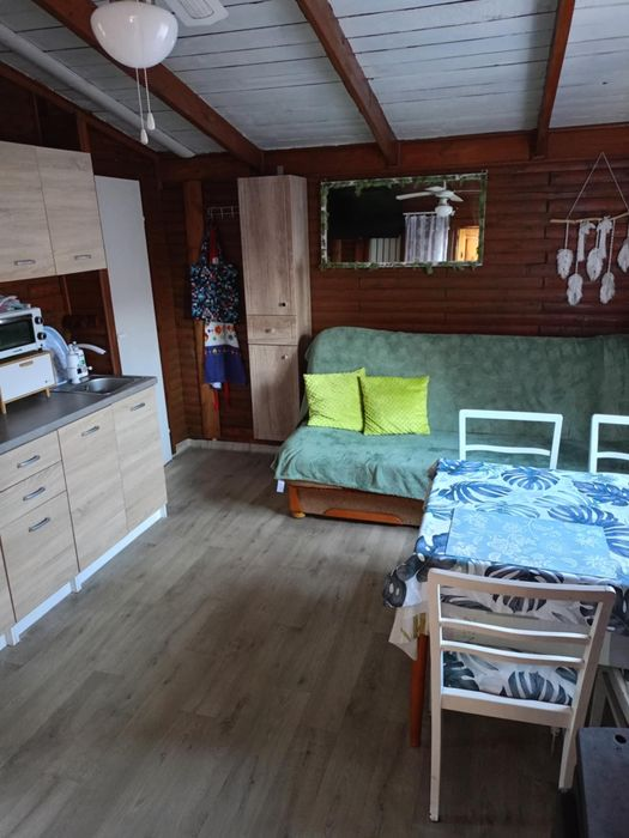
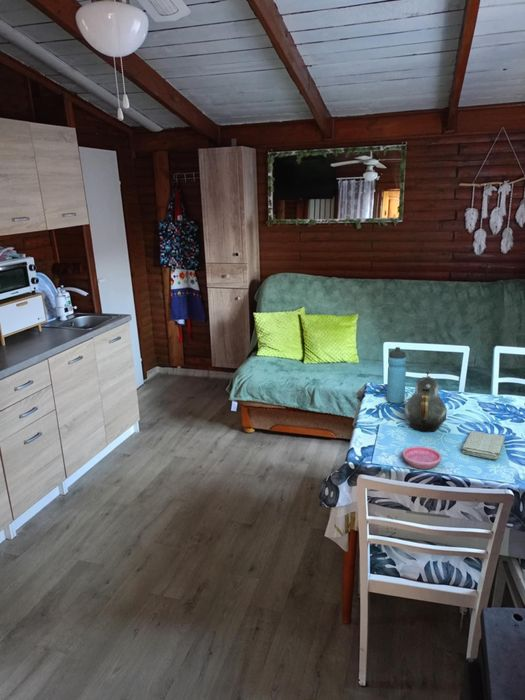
+ washcloth (483, 443)
+ teapot (426, 398)
+ saucer (421, 458)
+ water bottle (396, 374)
